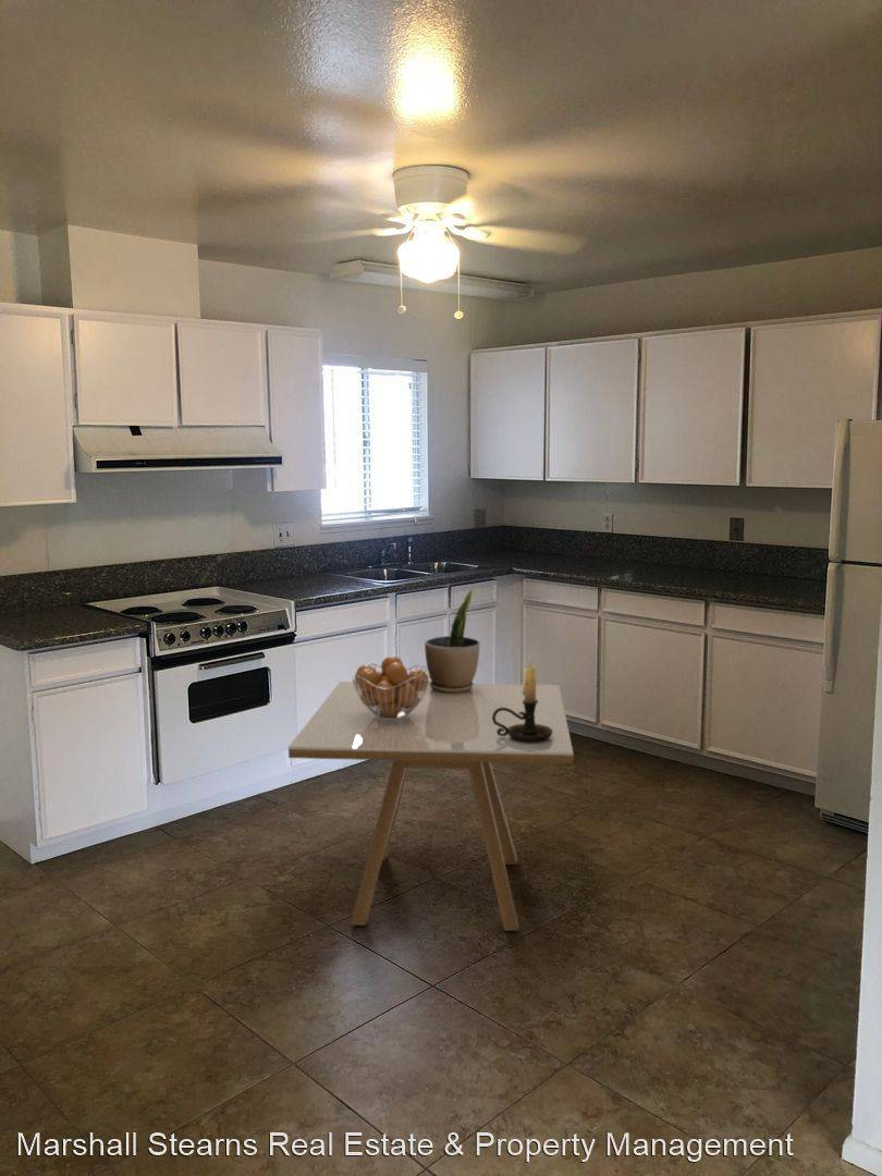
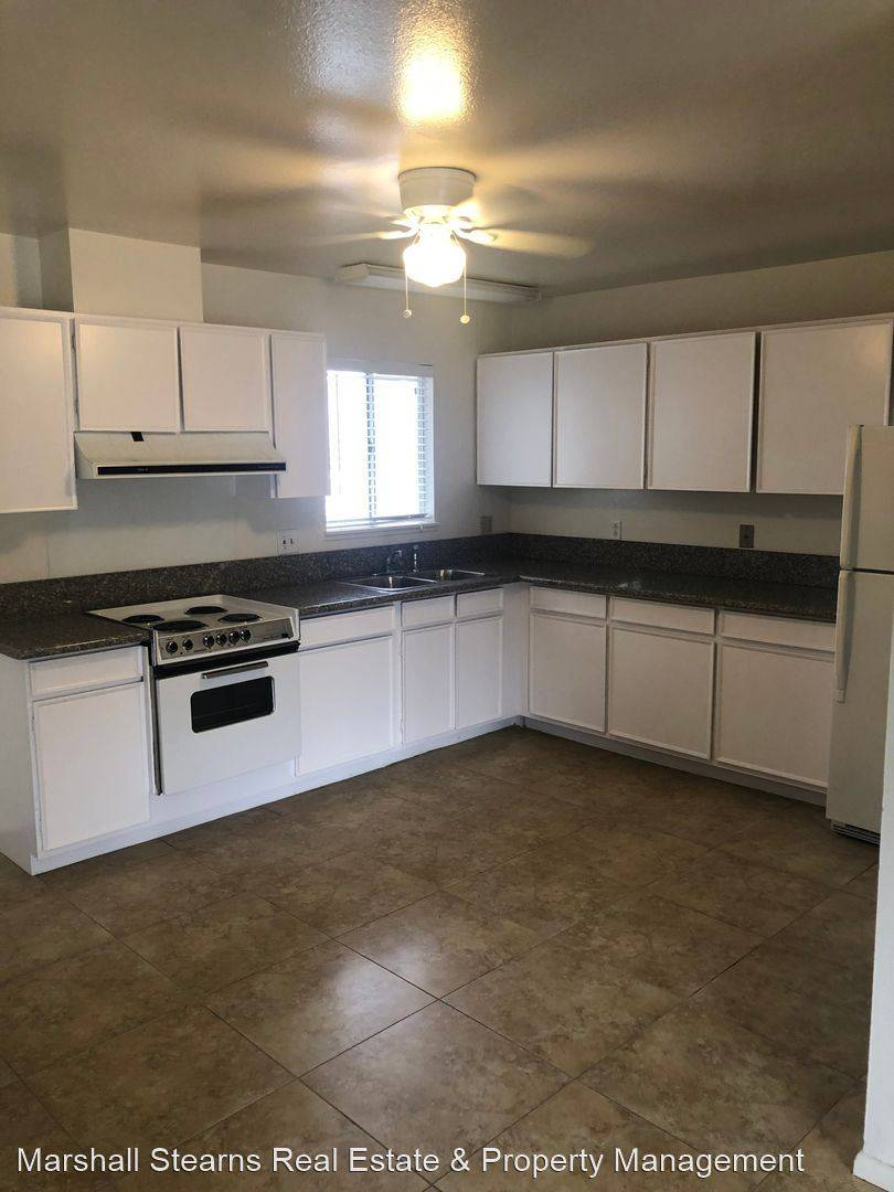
- candle holder (523, 694)
- fruit basket (391, 686)
- dining table (440, 768)
- potted plant (452, 639)
